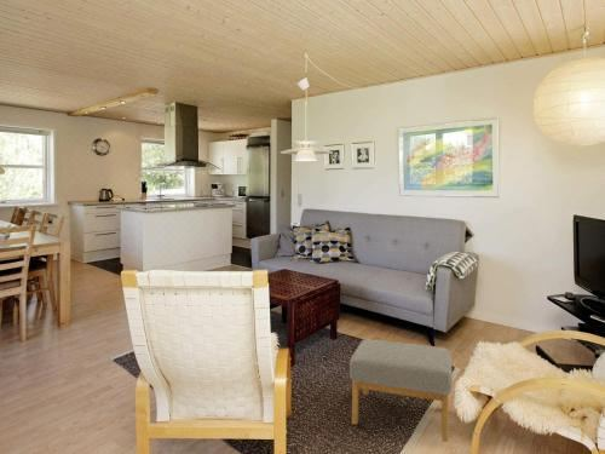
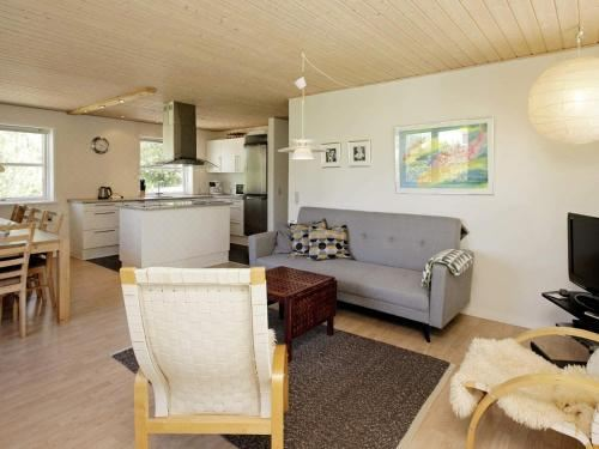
- footstool (401, 383)
